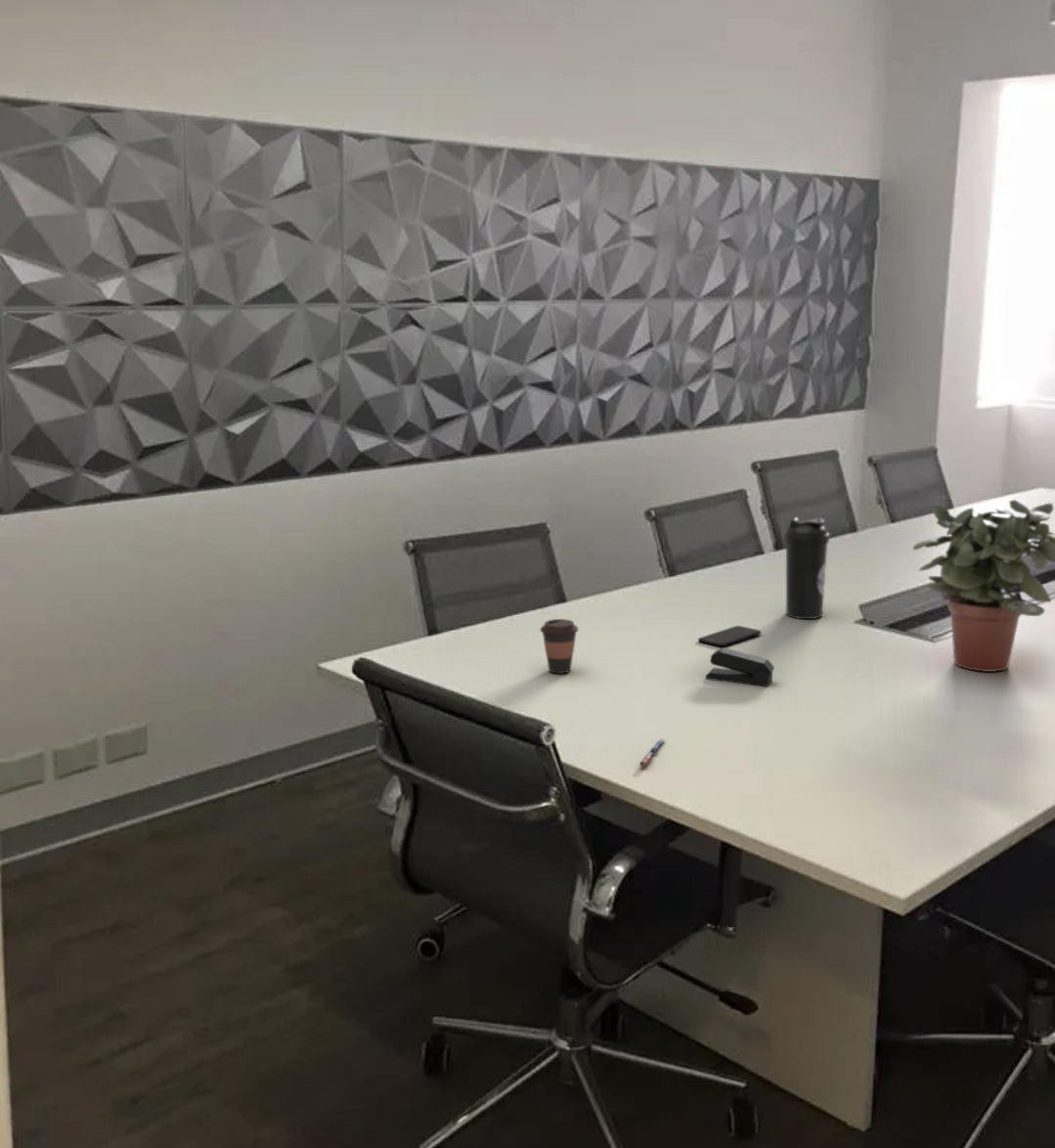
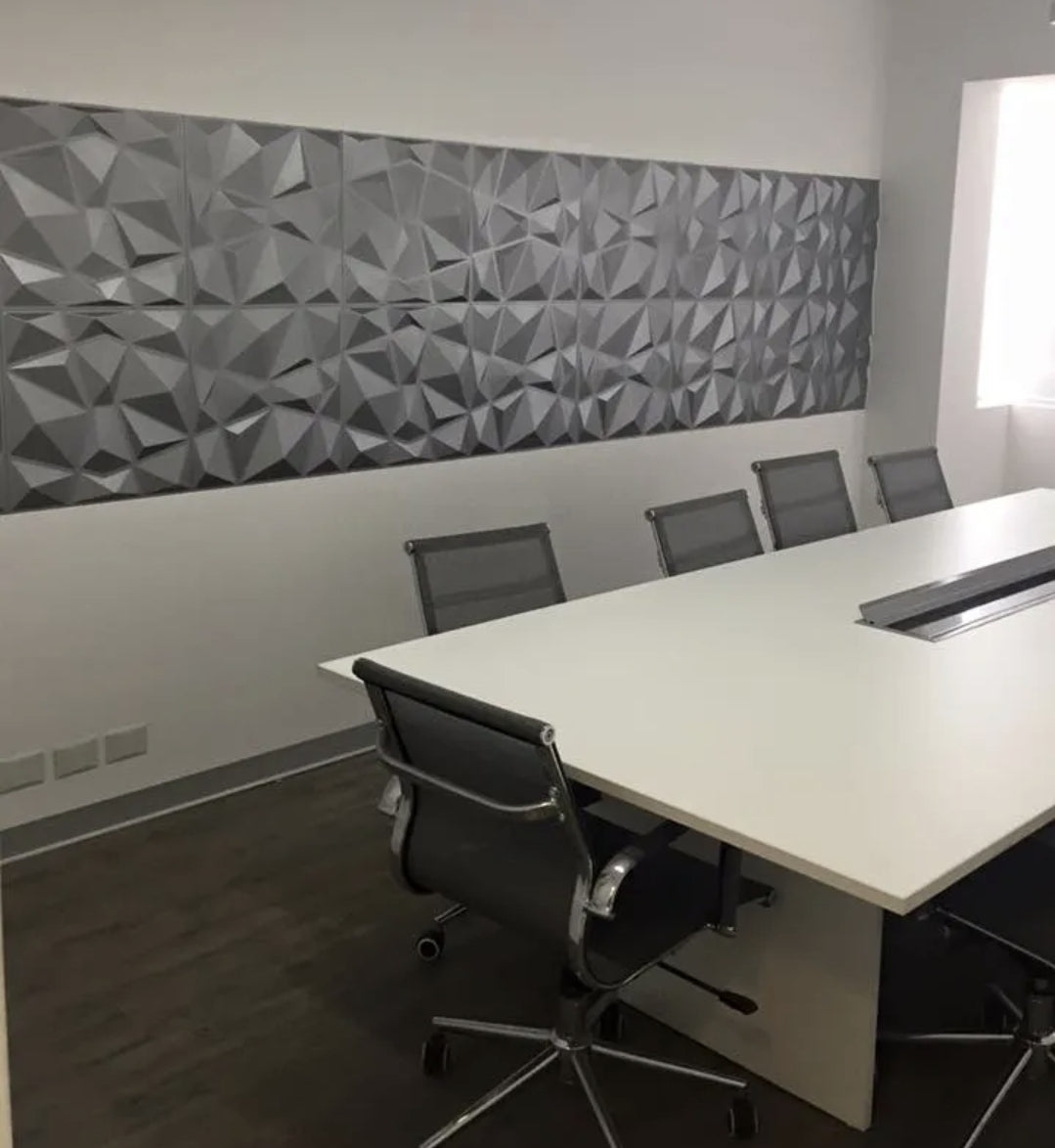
- potted plant (987, 581)
- smartphone (729, 636)
- coffee cup (559, 646)
- pen (652, 751)
- water bottle (806, 567)
- stapler (739, 666)
